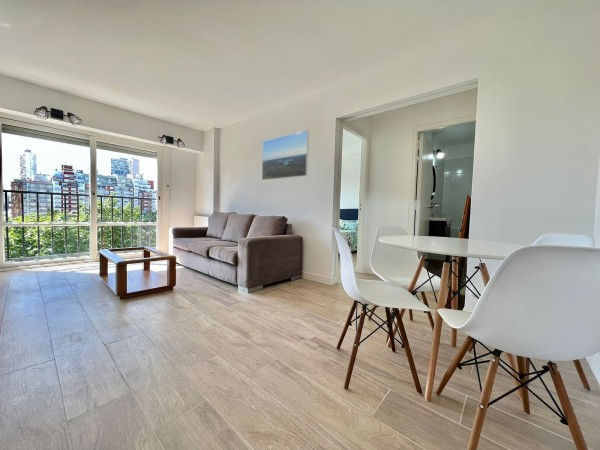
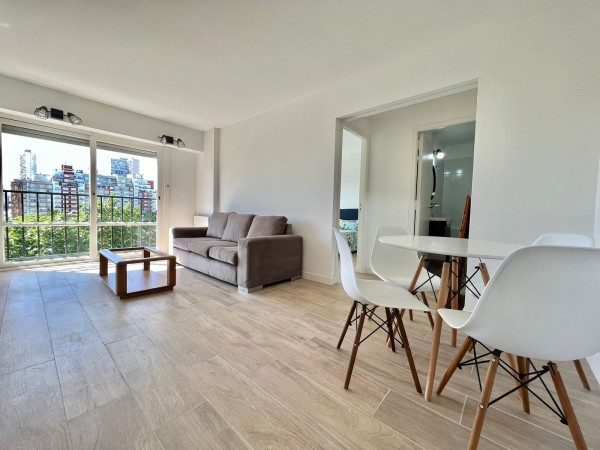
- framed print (283, 157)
